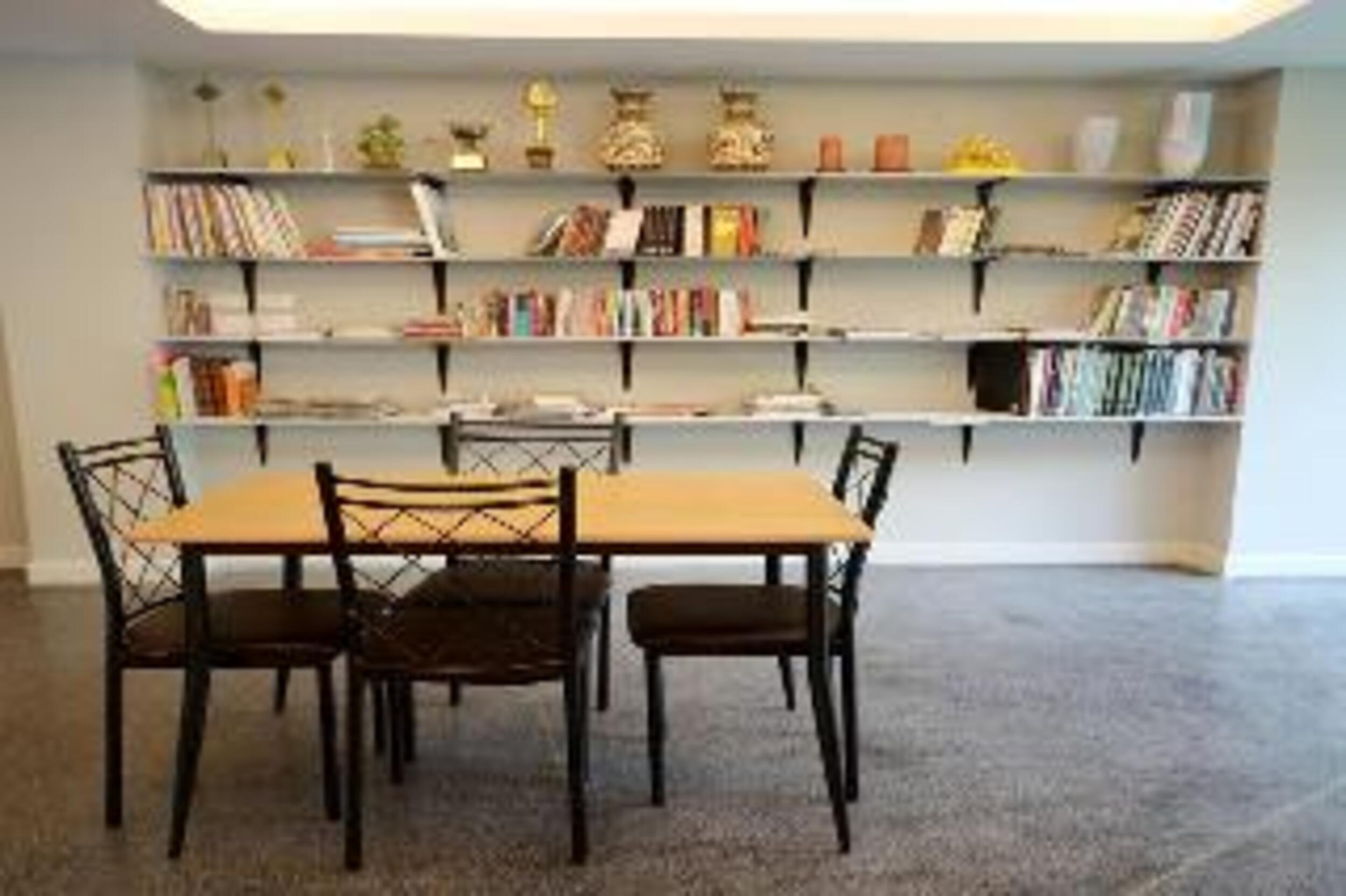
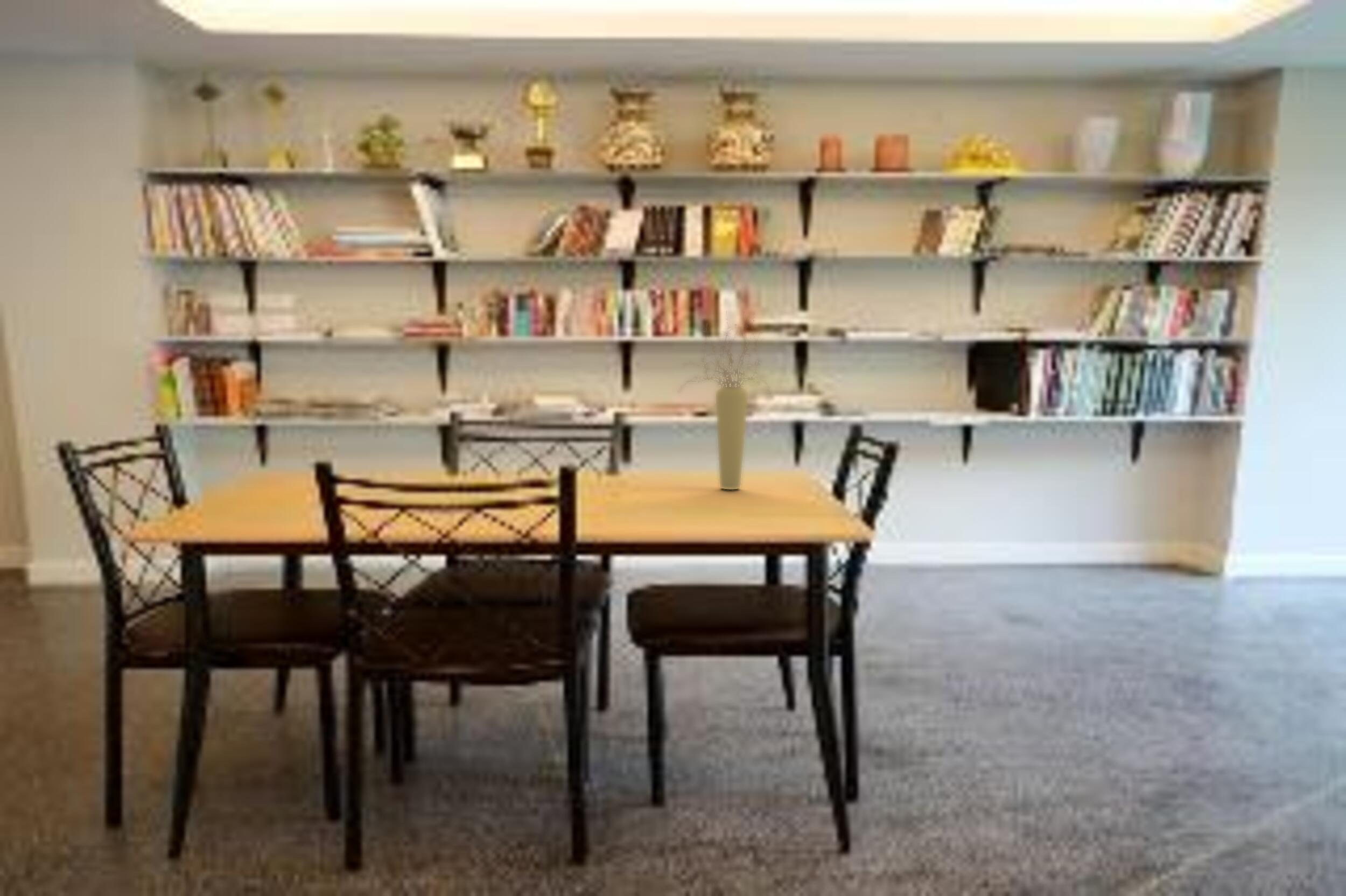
+ flower arrangement (728, 400)
